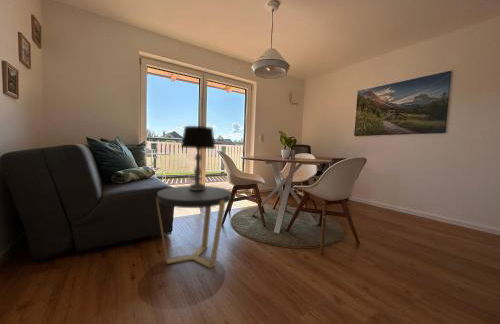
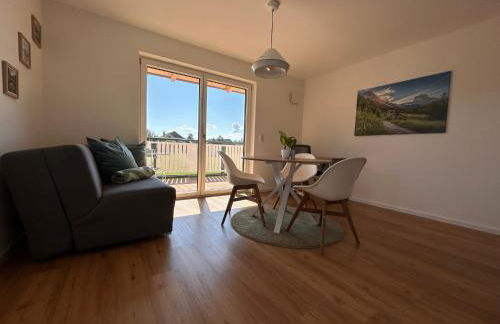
- table lamp (198, 158)
- side table (203, 227)
